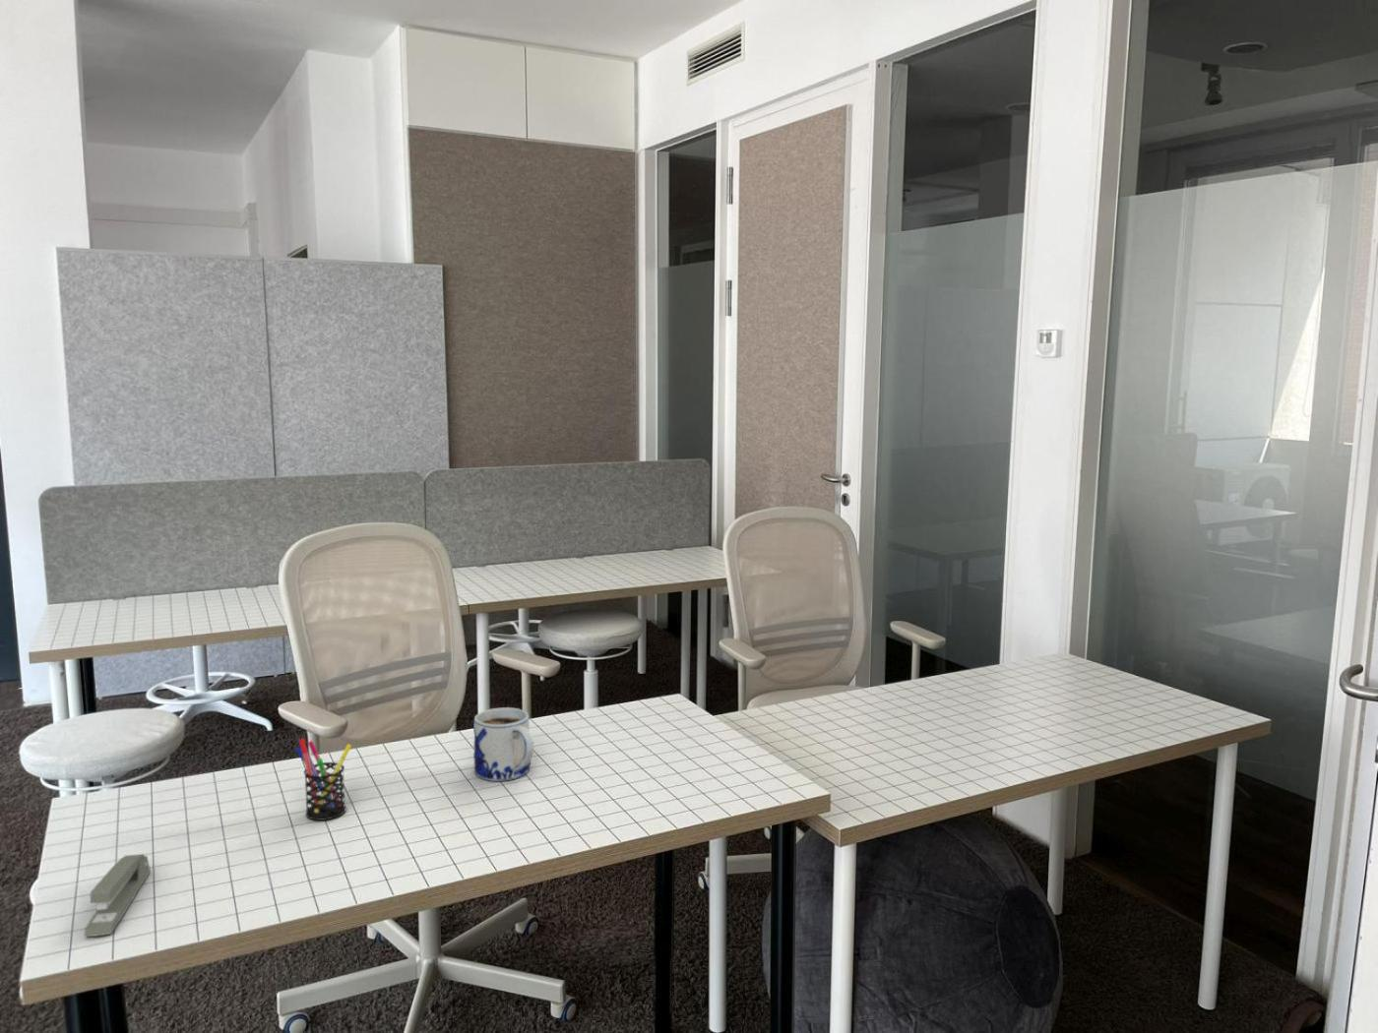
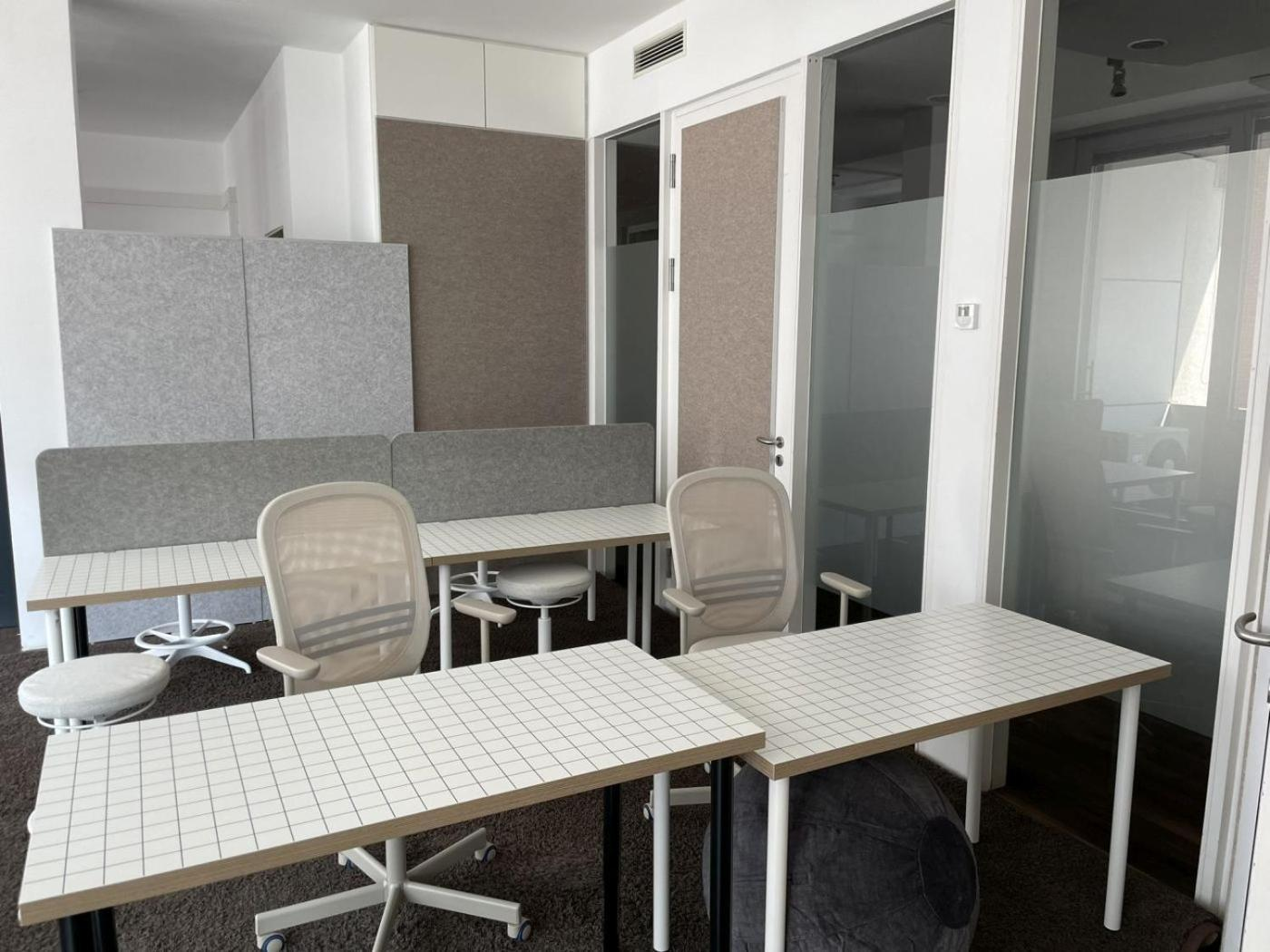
- pen holder (321, 776)
- mug (507, 744)
- stapler (118, 884)
